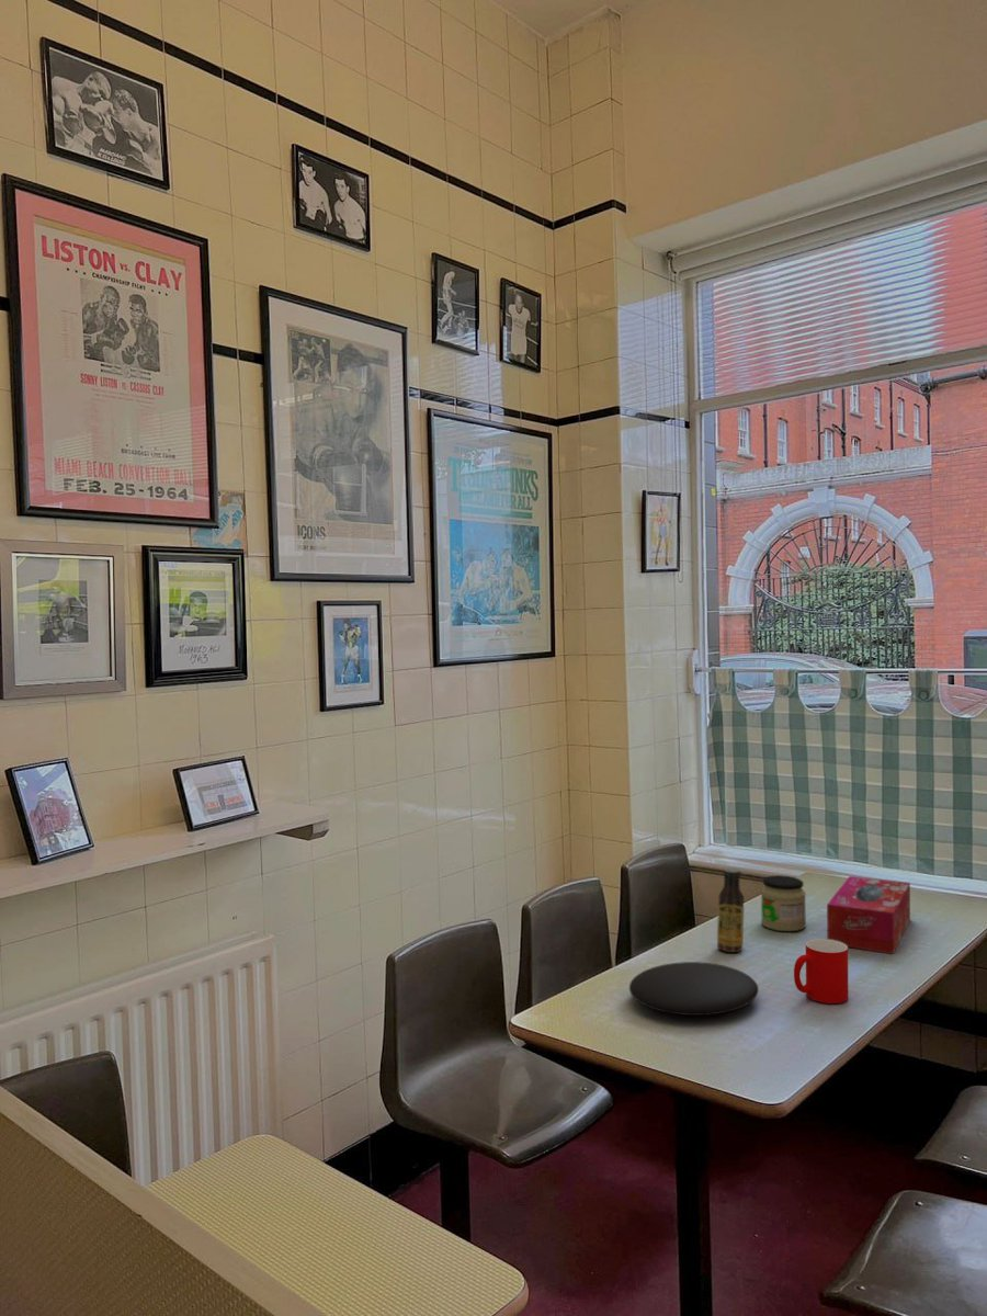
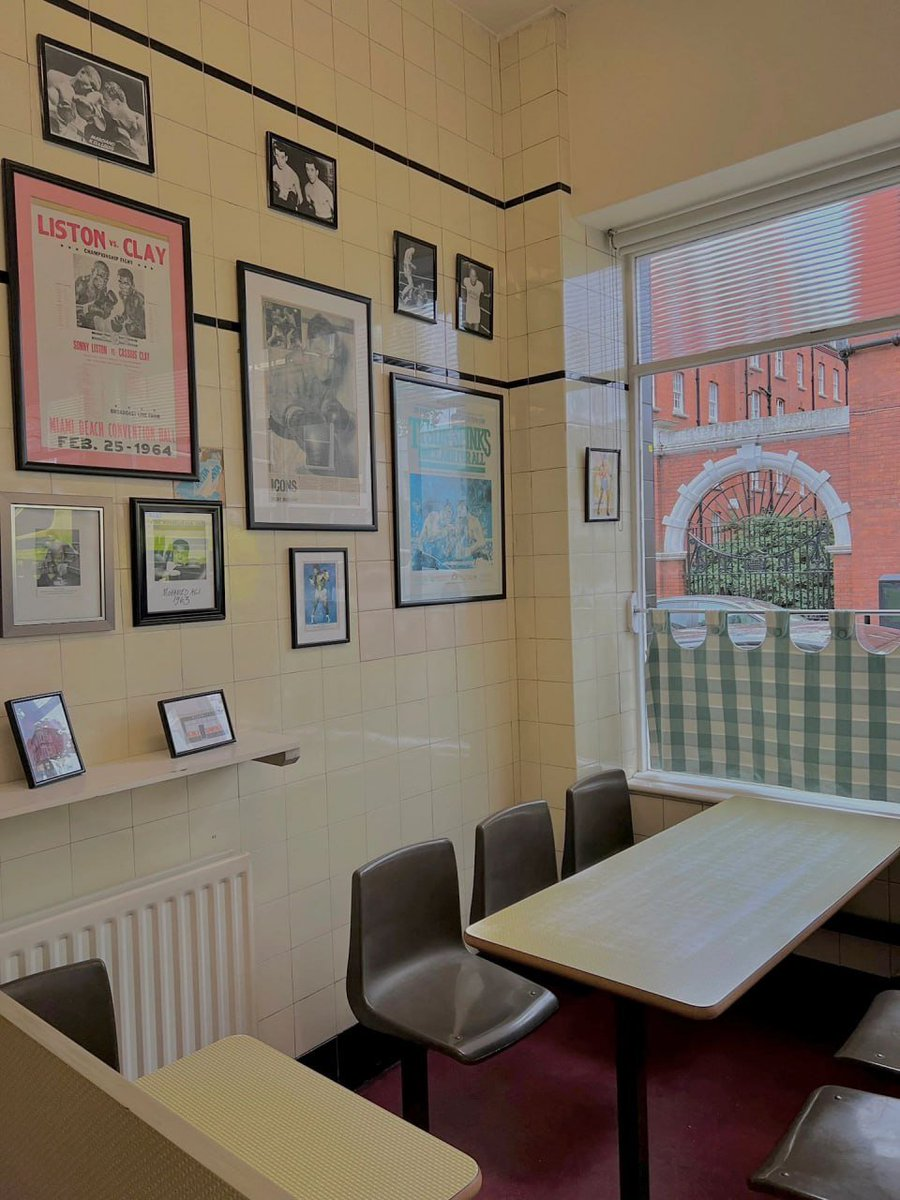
- plate (693, 987)
- jar (783, 903)
- tissue box (870, 911)
- sauce bottle (730, 909)
- cup (819, 972)
